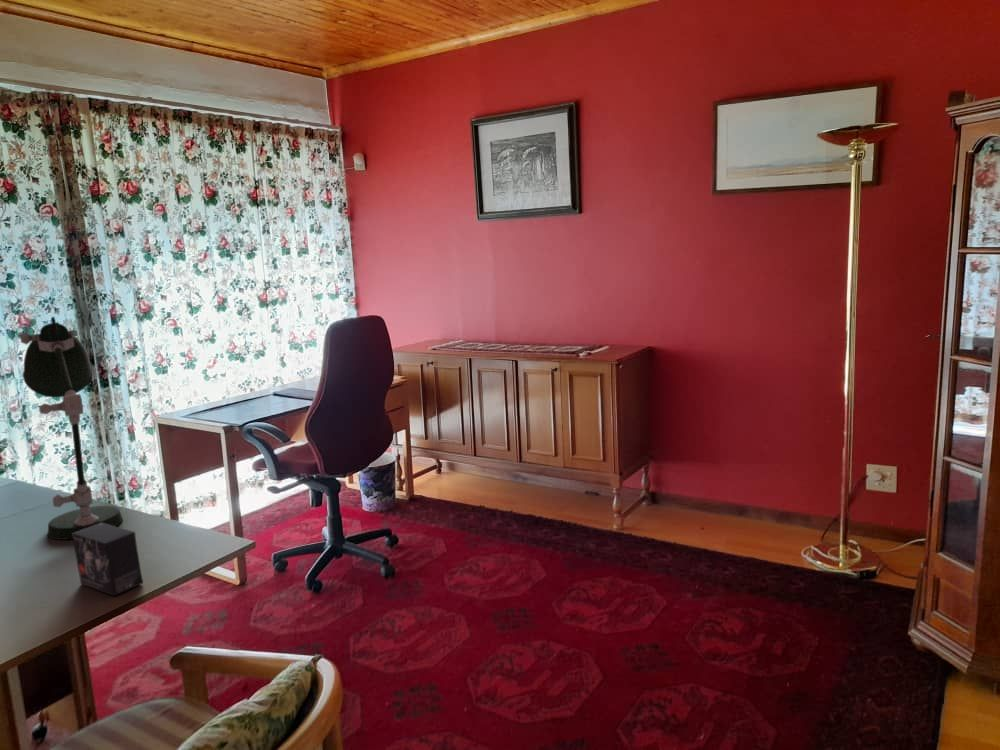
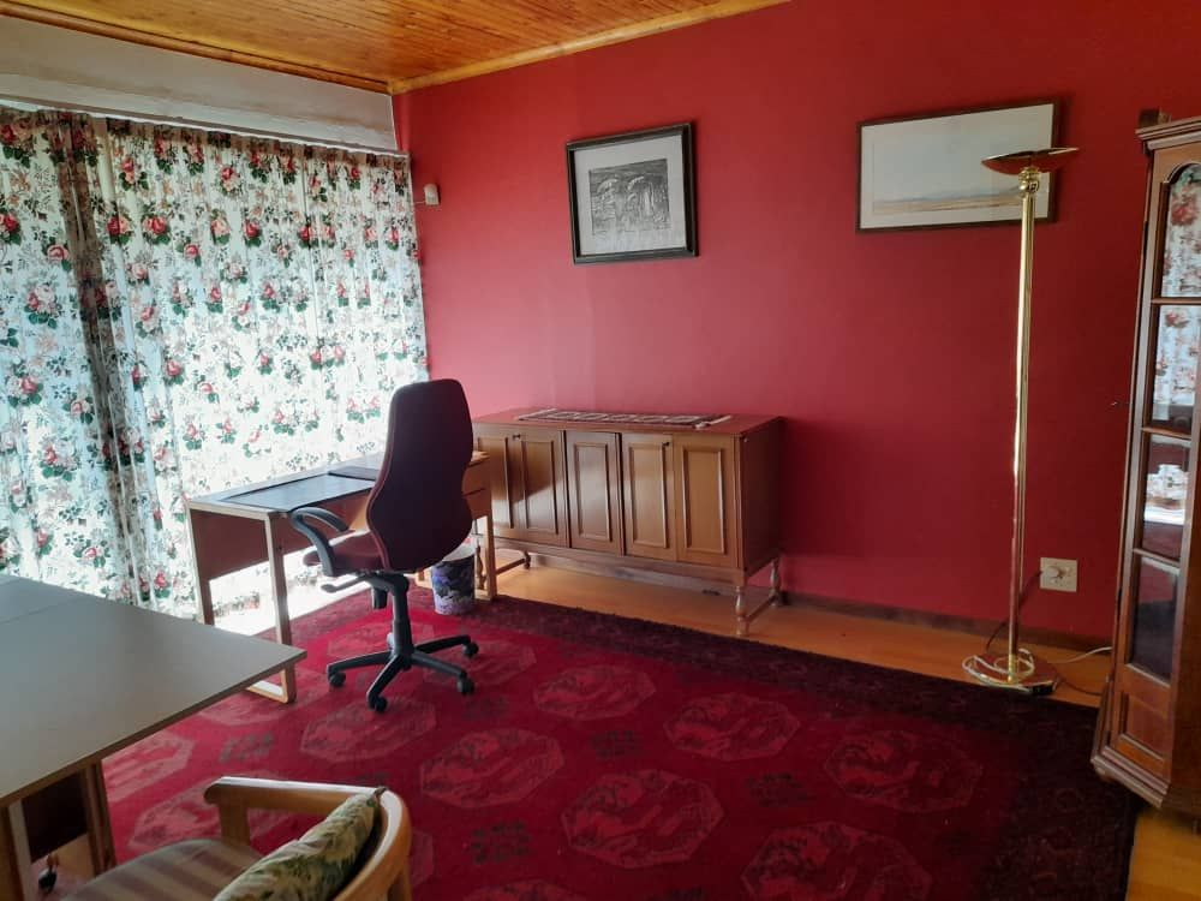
- desk lamp (70, 422)
- small box (107, 558)
